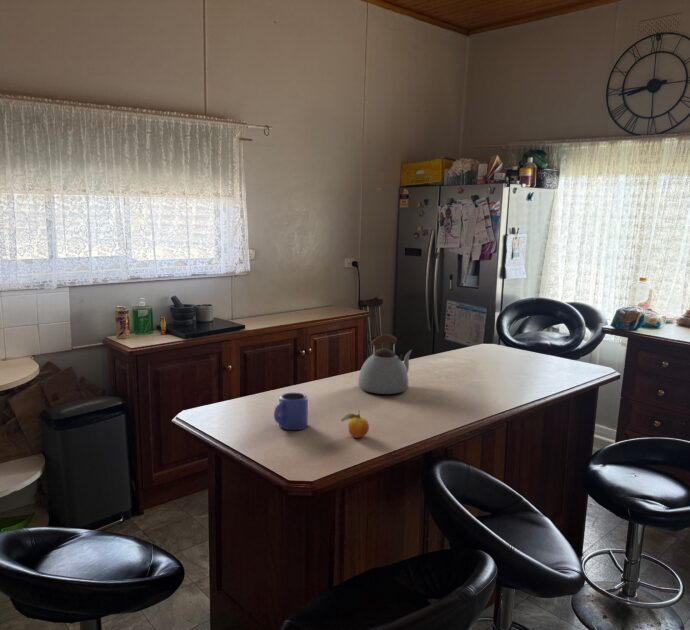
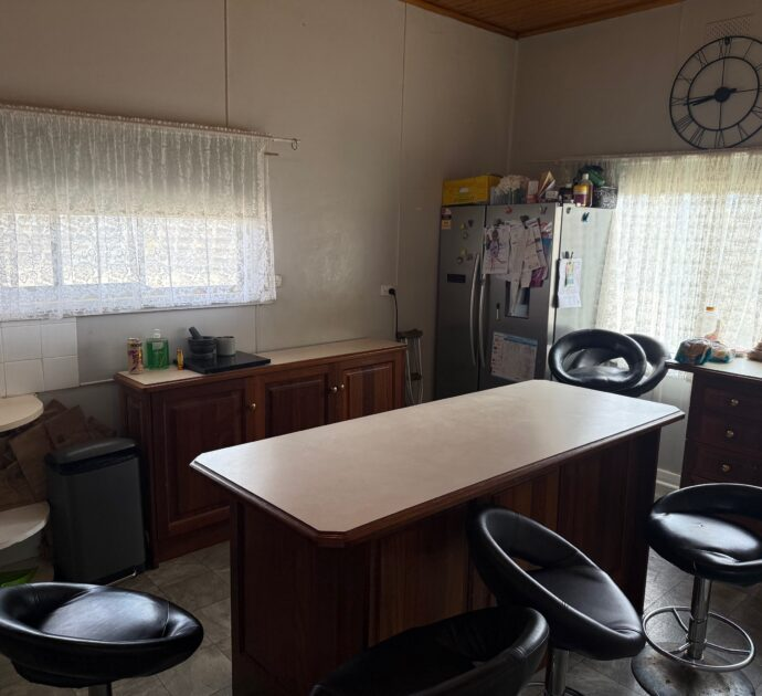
- kettle (389, 360)
- mug (289, 412)
- fruit (353, 421)
